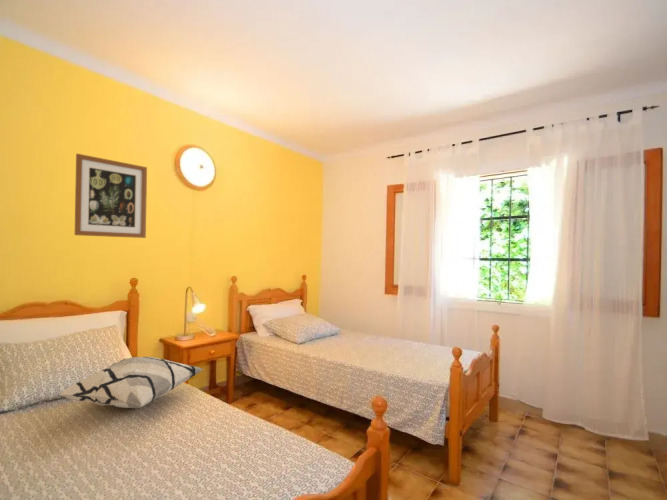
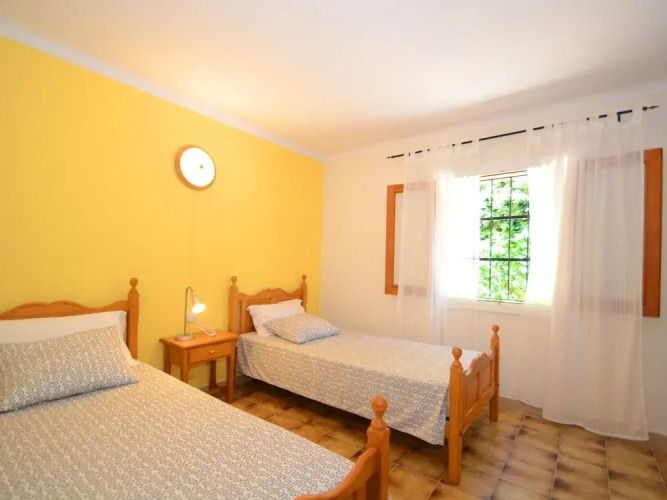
- wall art (113, 198)
- decorative pillow (137, 380)
